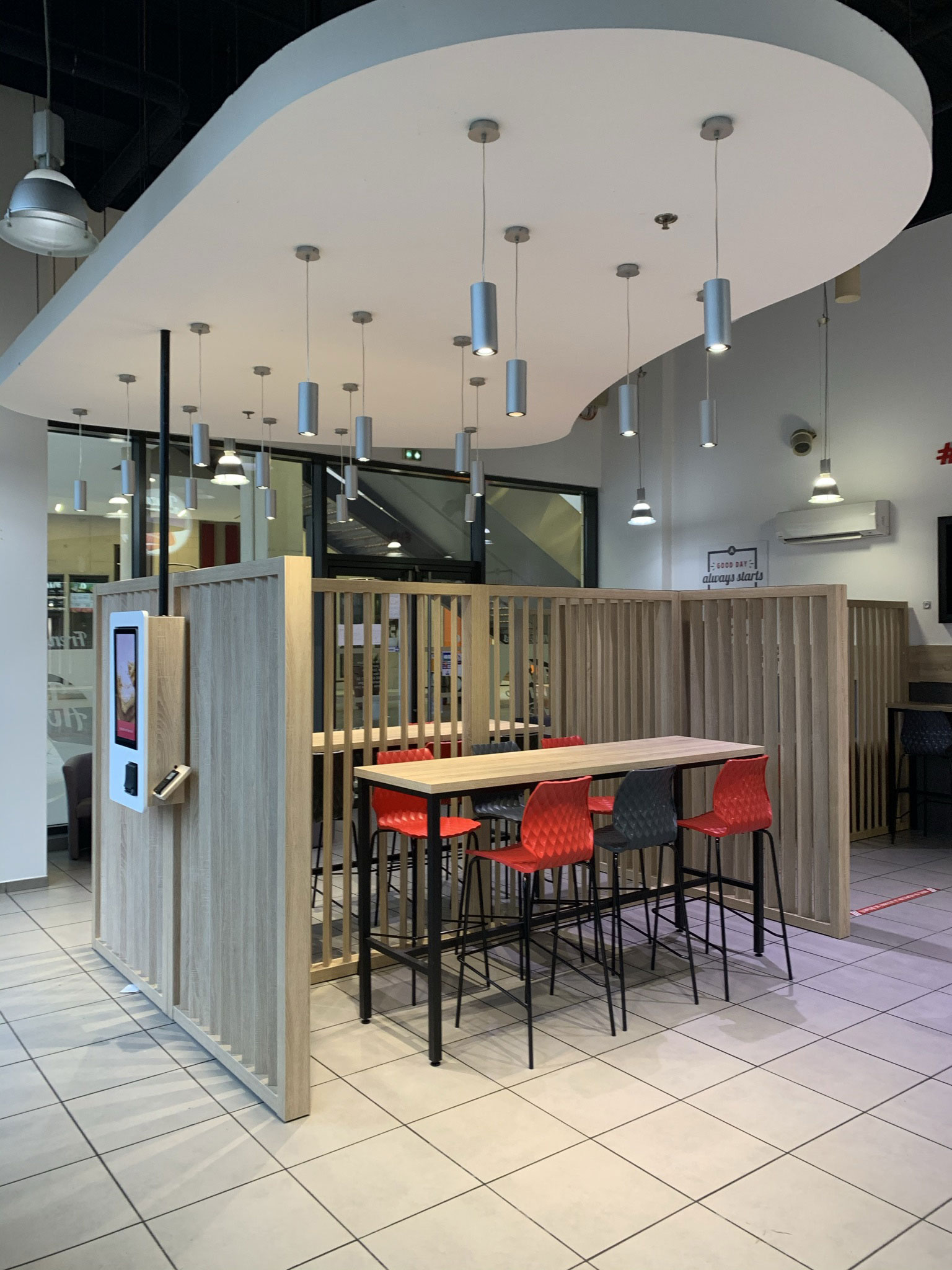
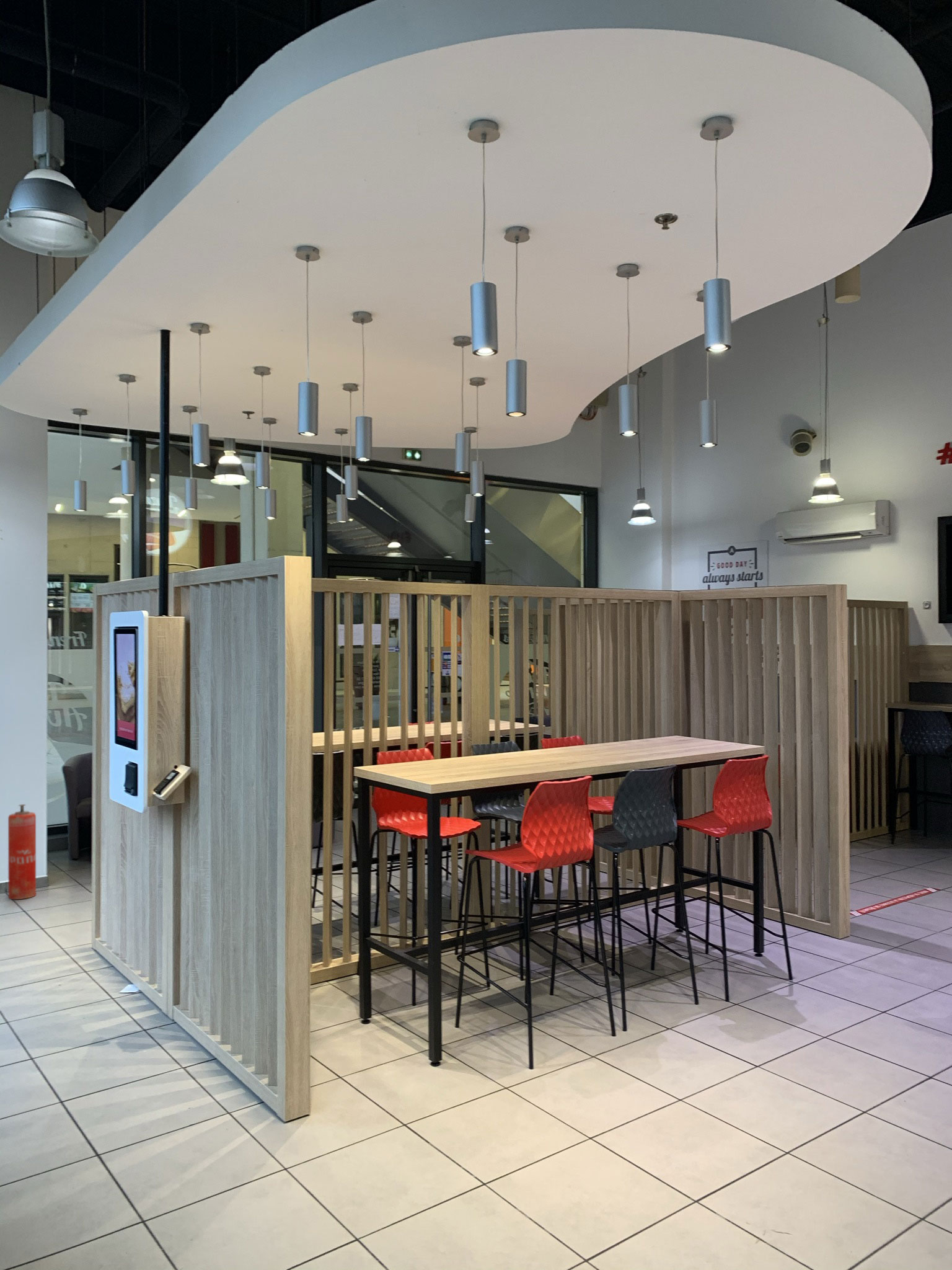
+ fire extinguisher (22, 850)
